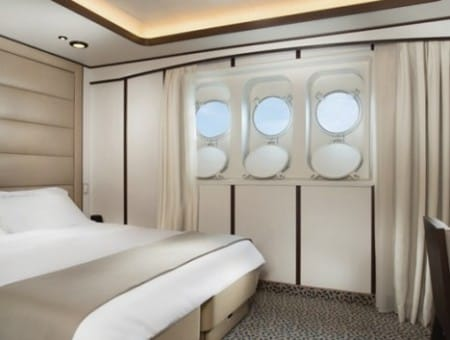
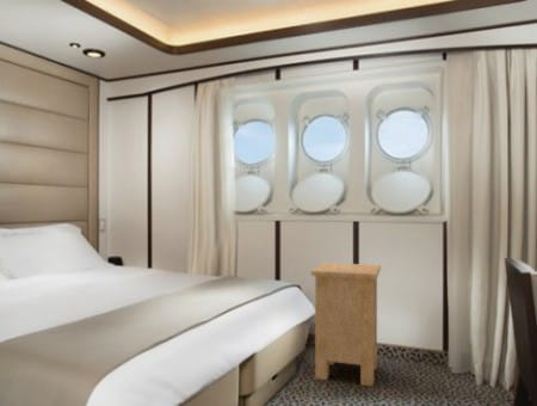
+ nightstand (347, 319)
